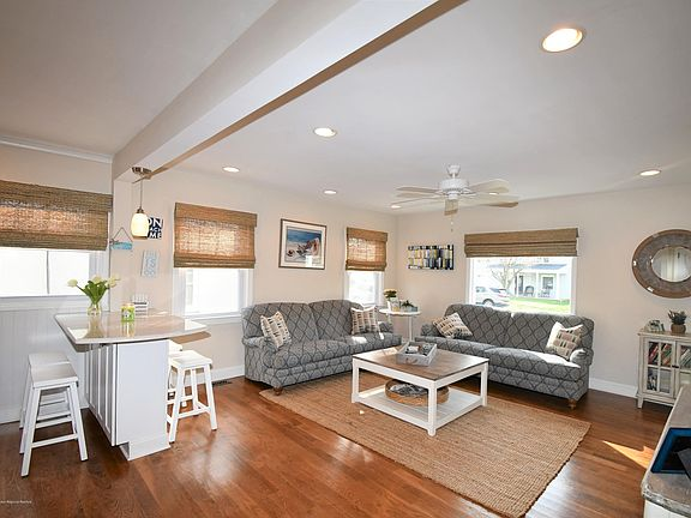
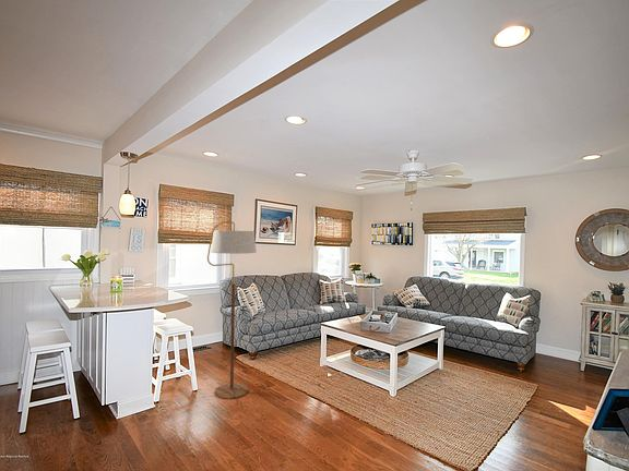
+ floor lamp (232, 306)
